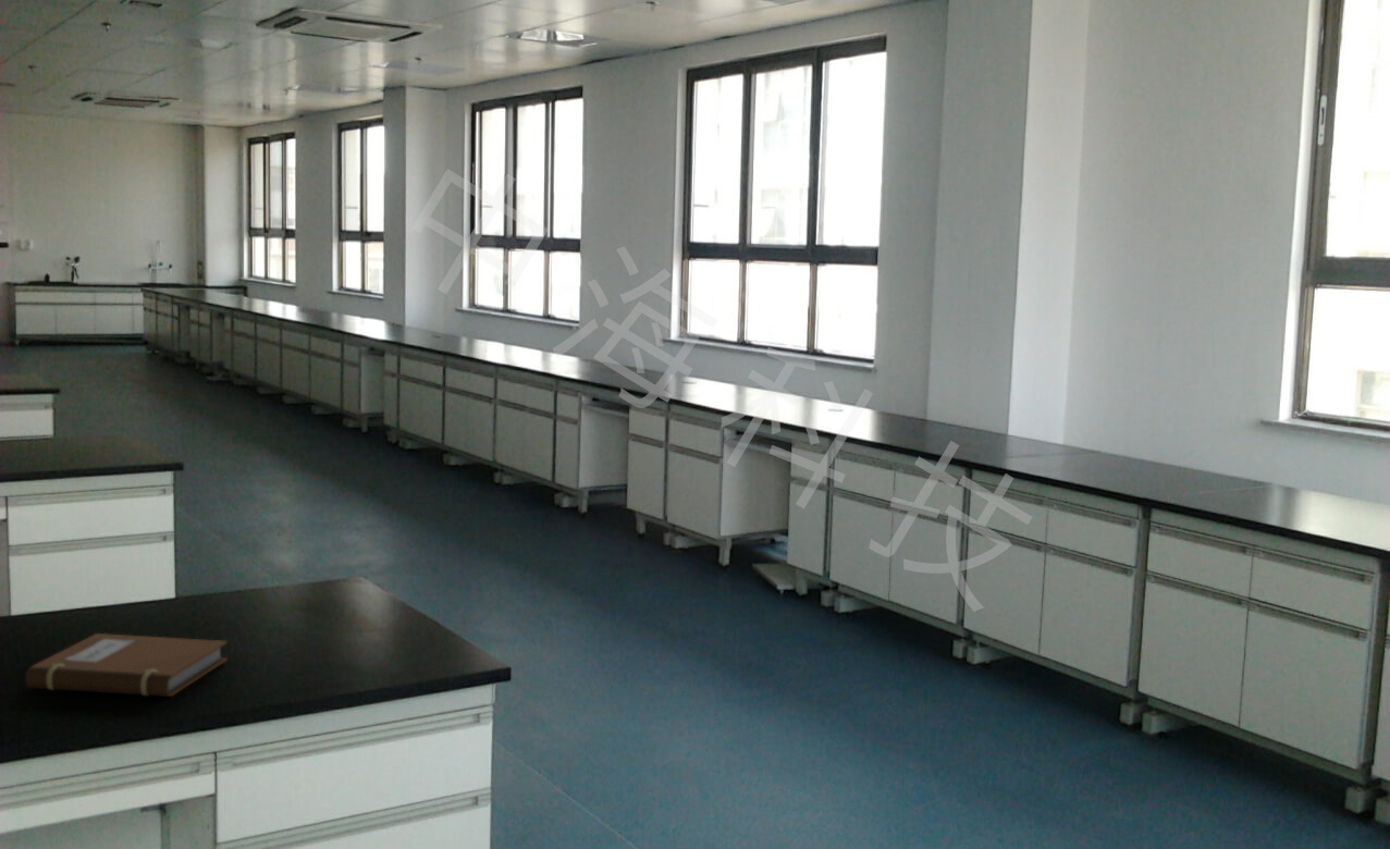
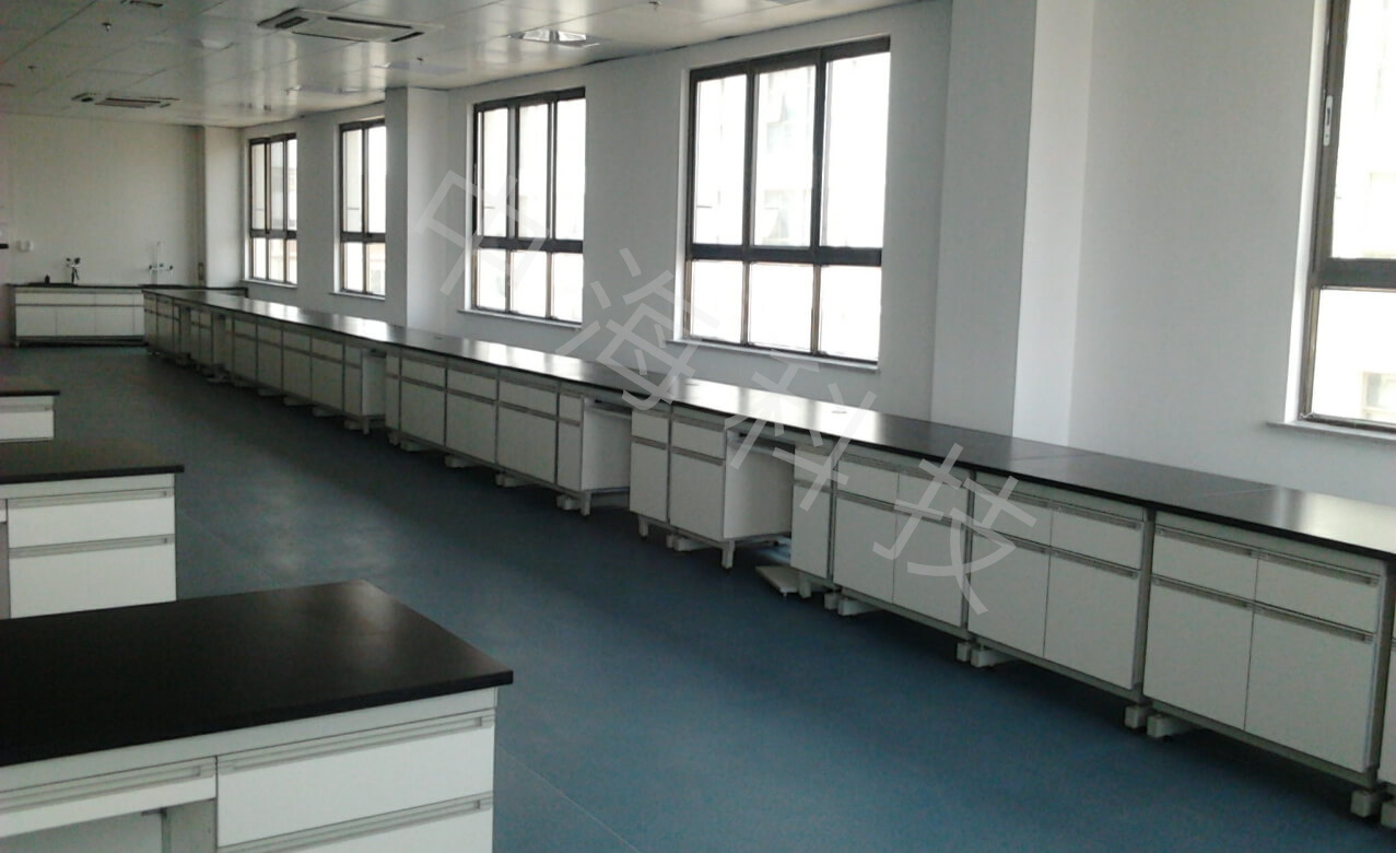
- notebook (126, 664)
